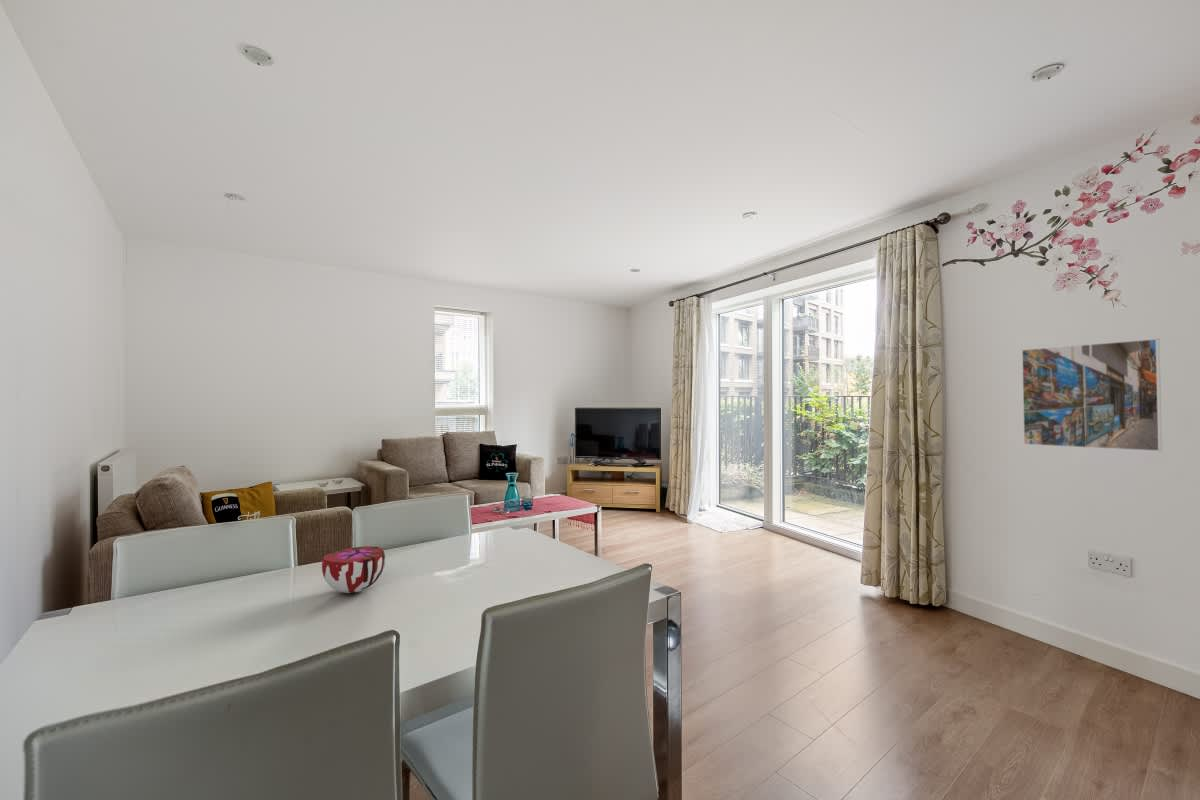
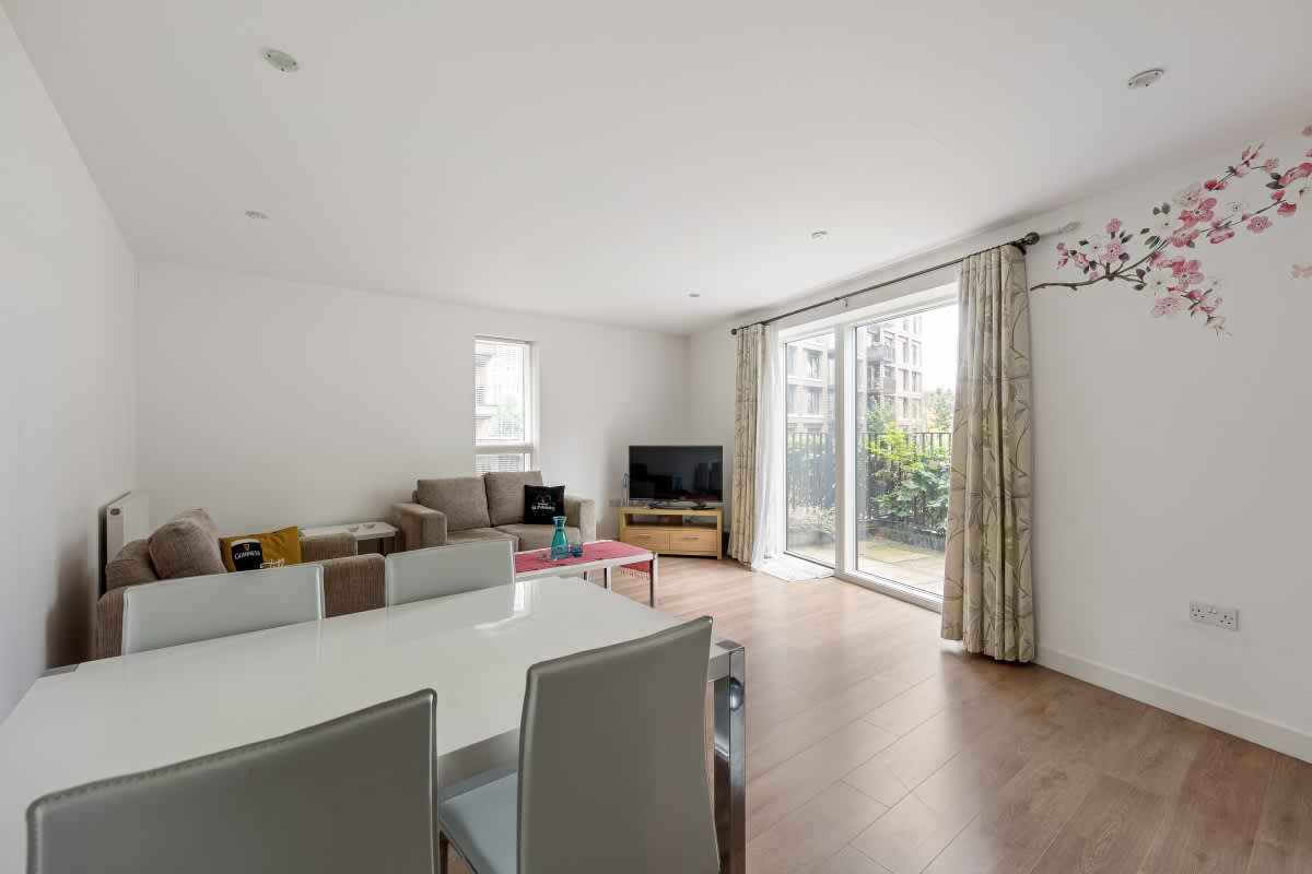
- decorative bowl (354, 572)
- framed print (1085, 396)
